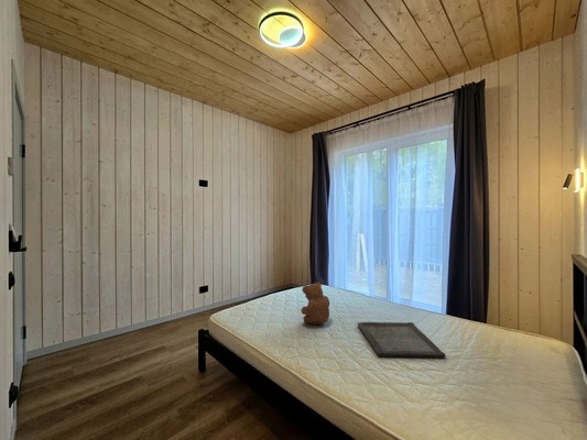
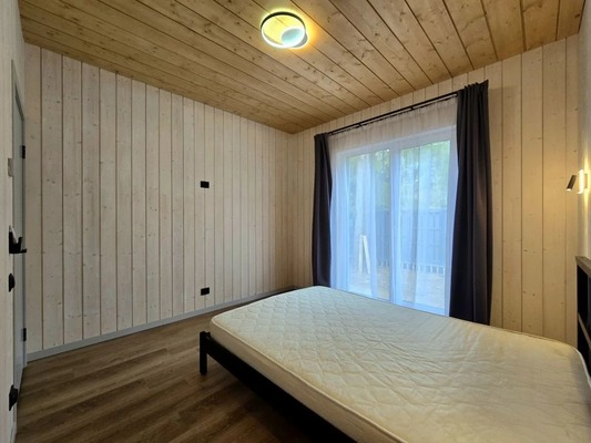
- serving tray (395, 337)
- teddy bear (316, 302)
